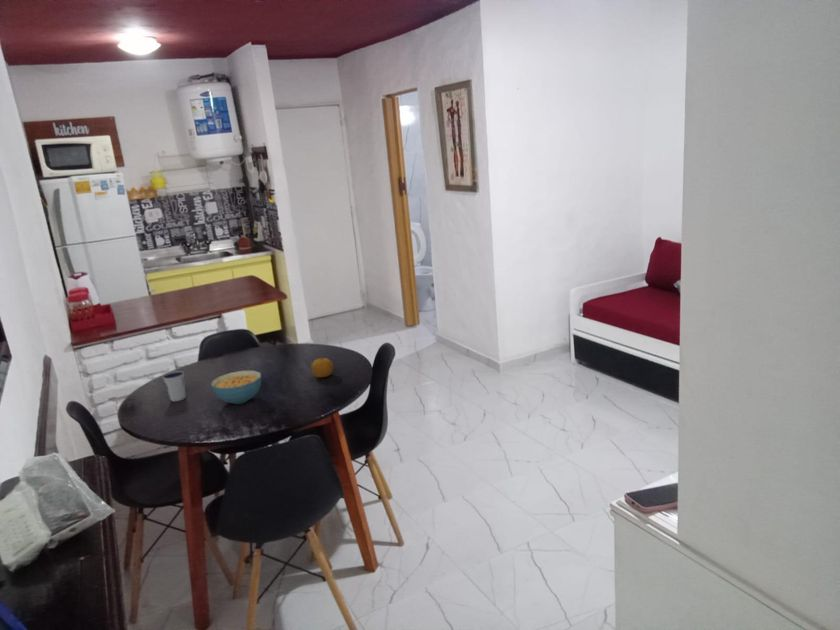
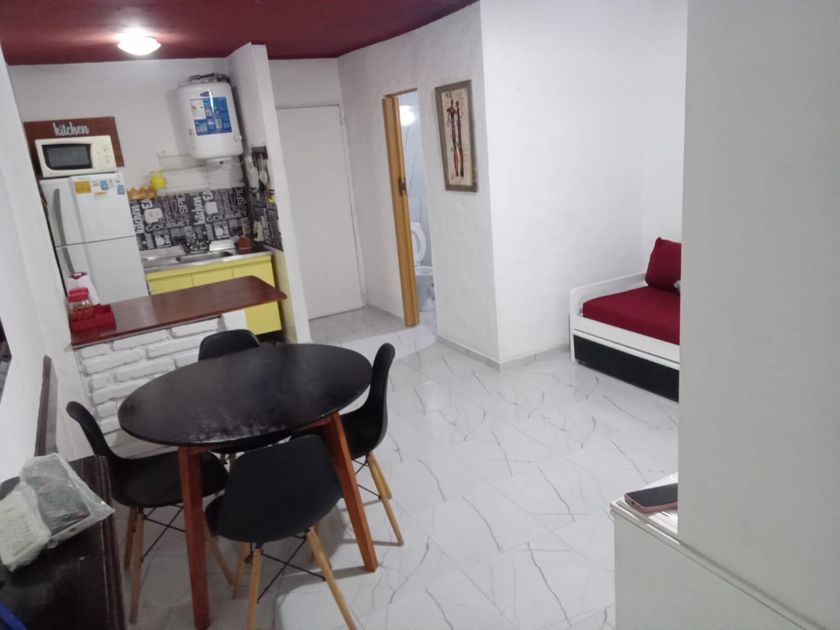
- cereal bowl (238, 390)
- fruit (322, 365)
- dixie cup (175, 386)
